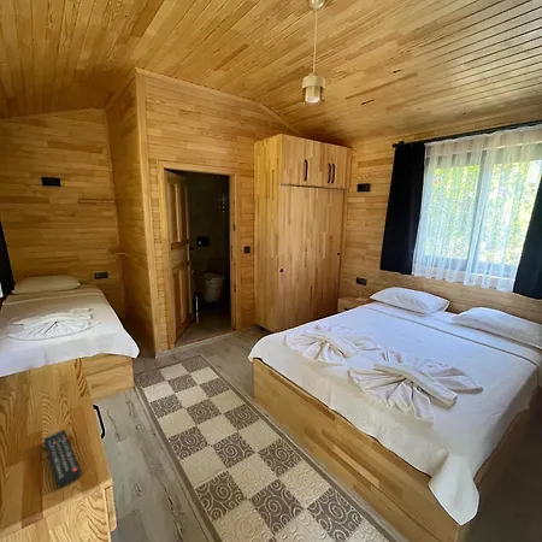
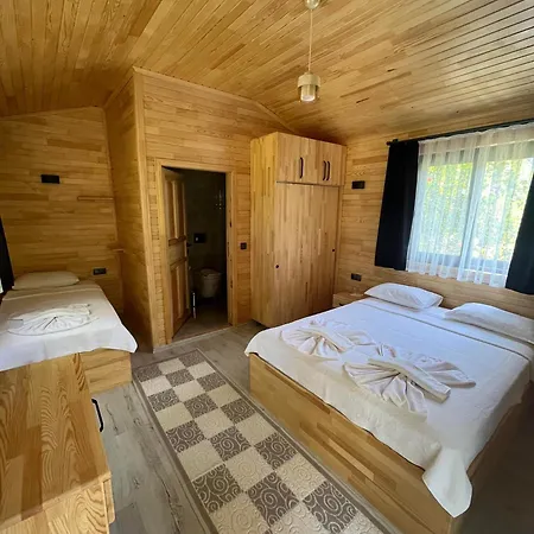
- remote control (61, 455)
